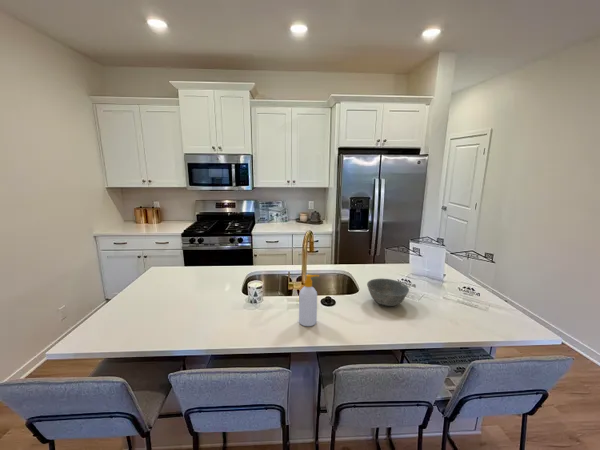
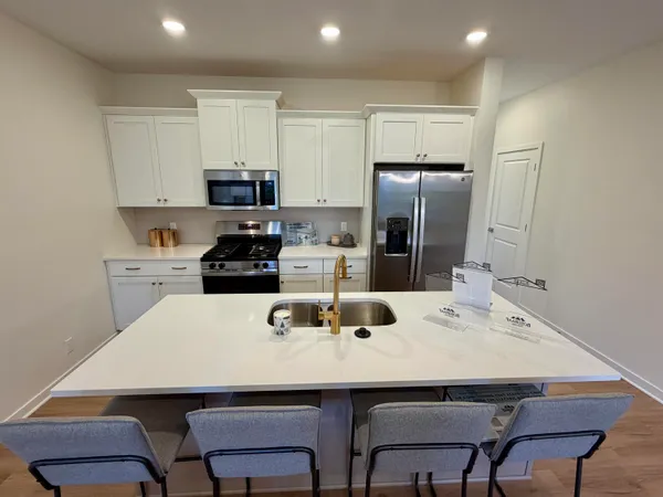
- soap bottle (308, 298)
- bowl (387, 294)
